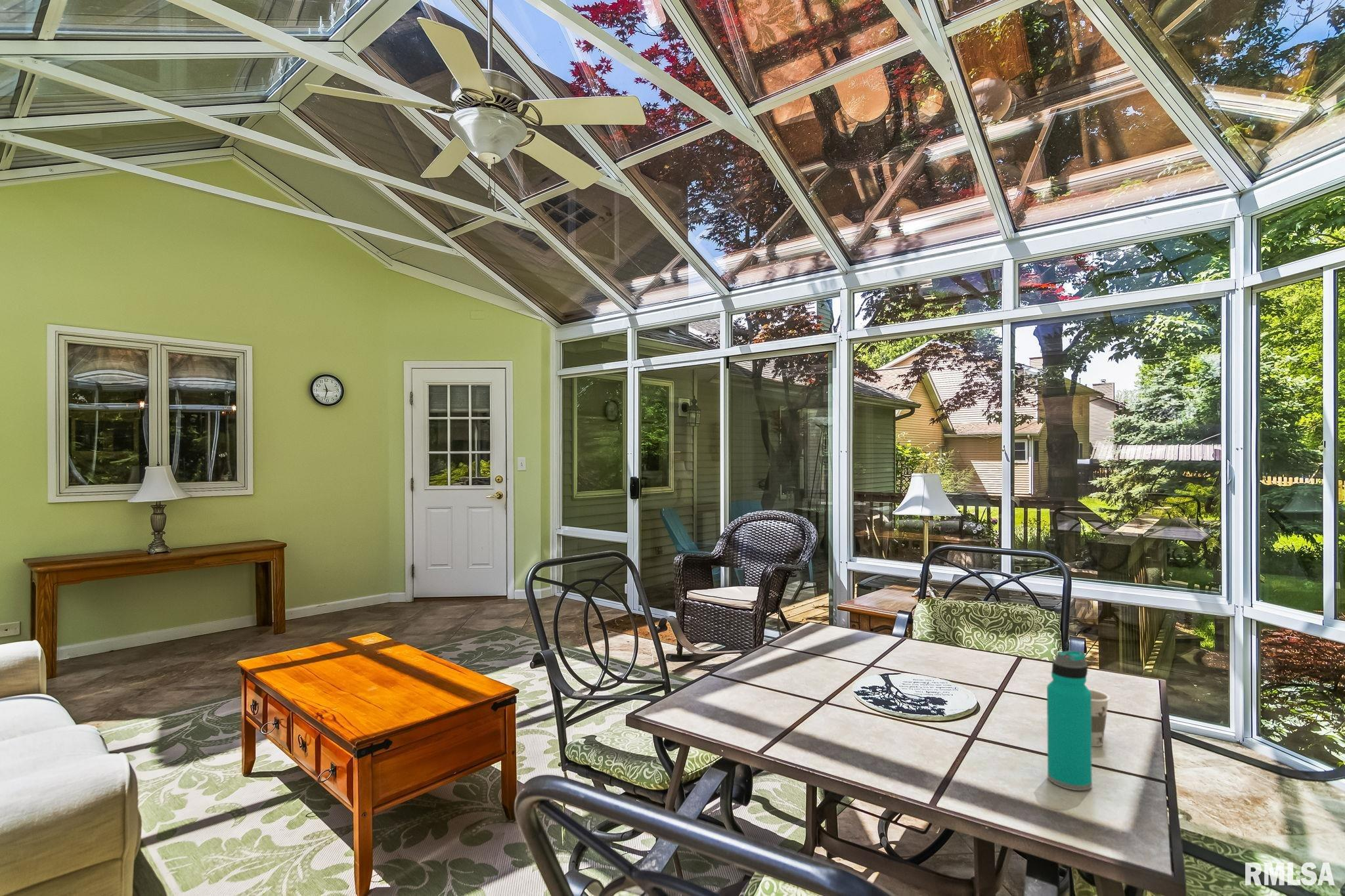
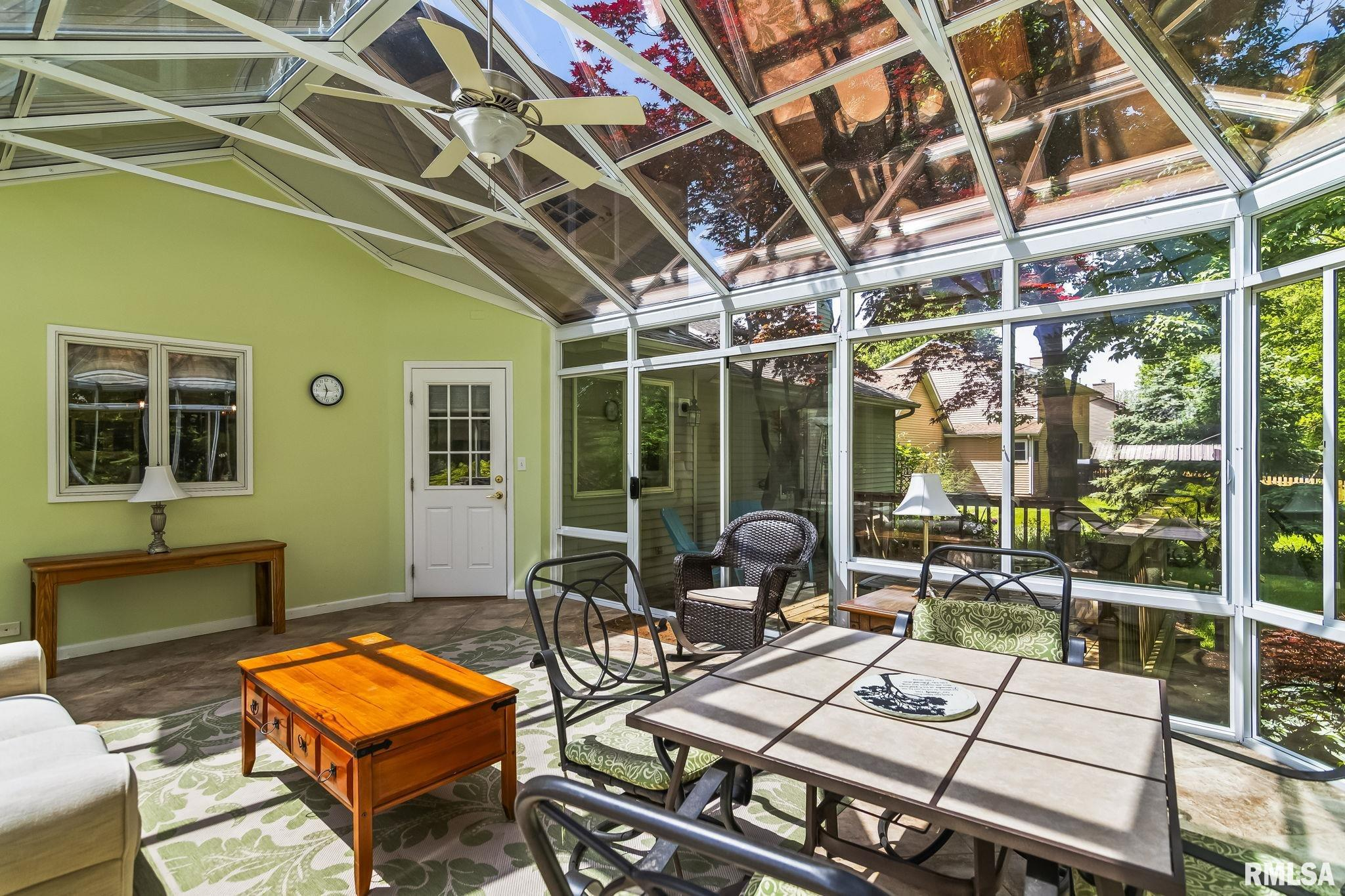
- cup (1091, 714)
- water bottle (1069, 717)
